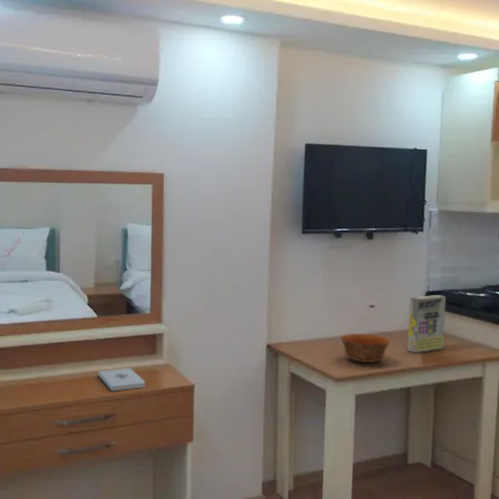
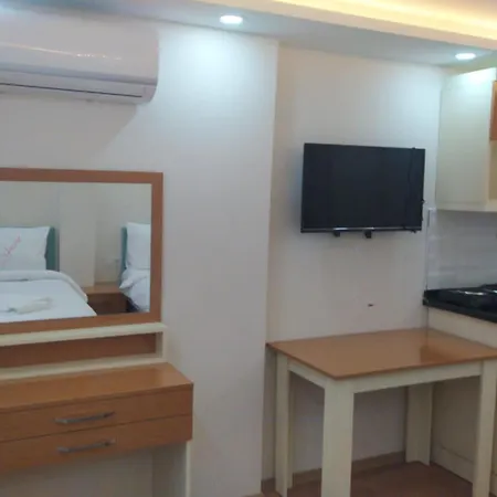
- cereal box (426, 323)
- bowl (364, 349)
- notepad (121, 378)
